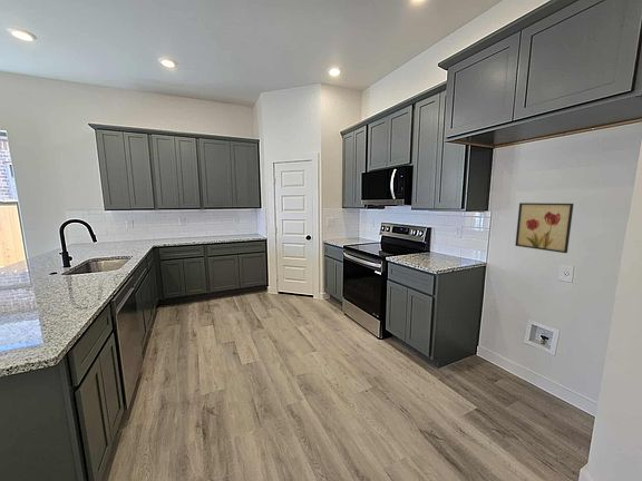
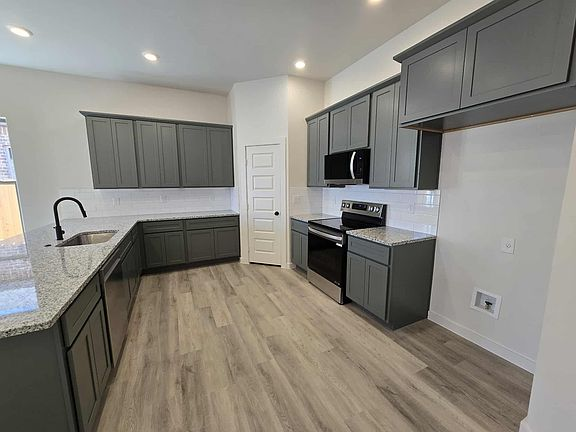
- wall art (542, 226)
